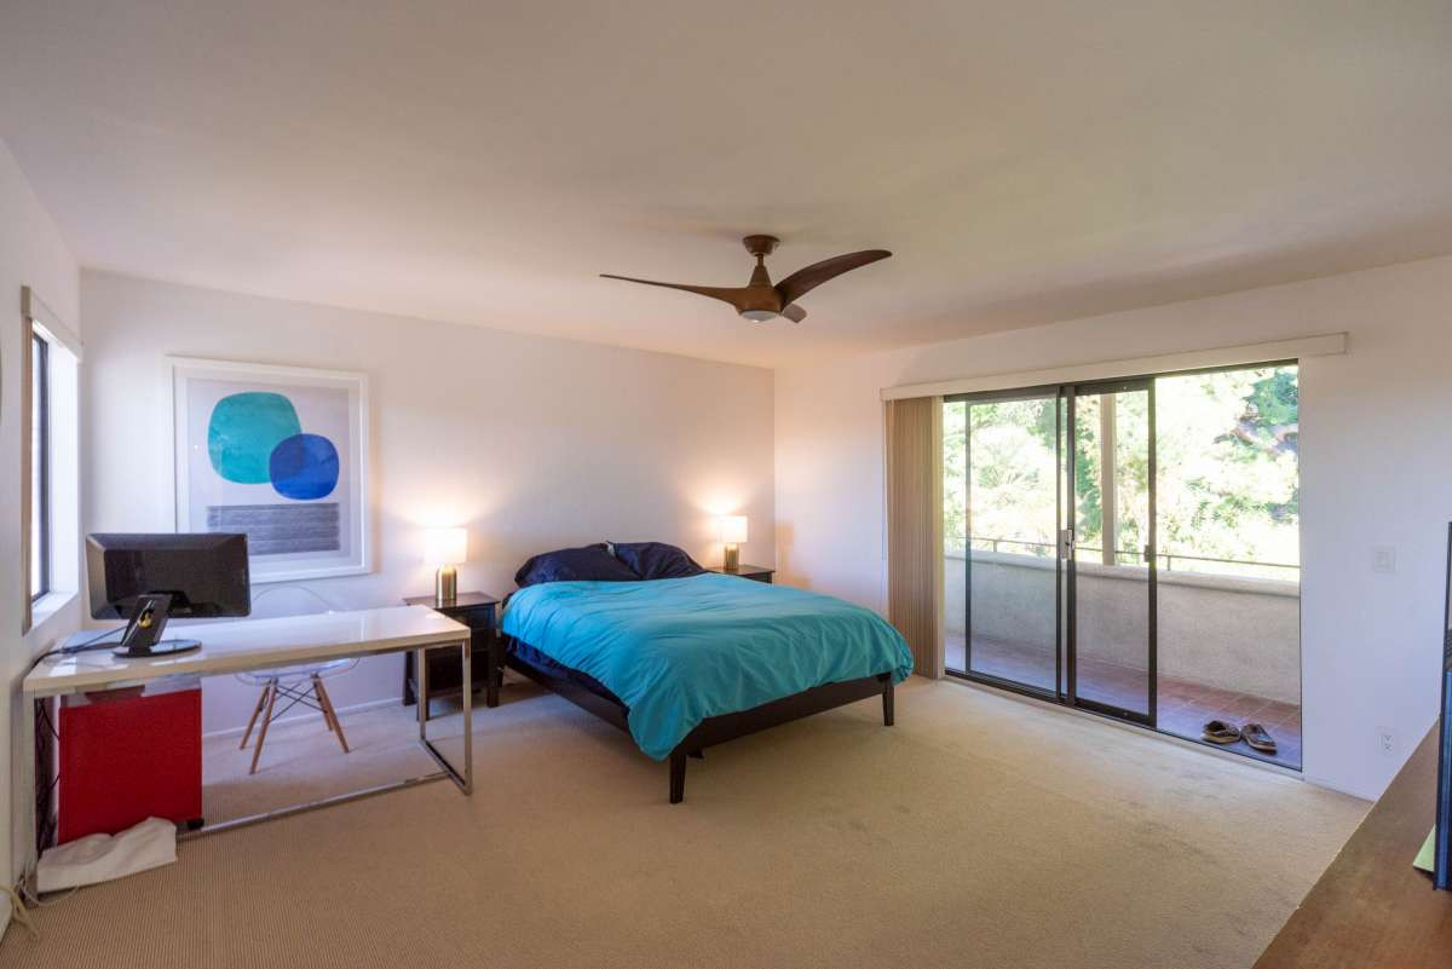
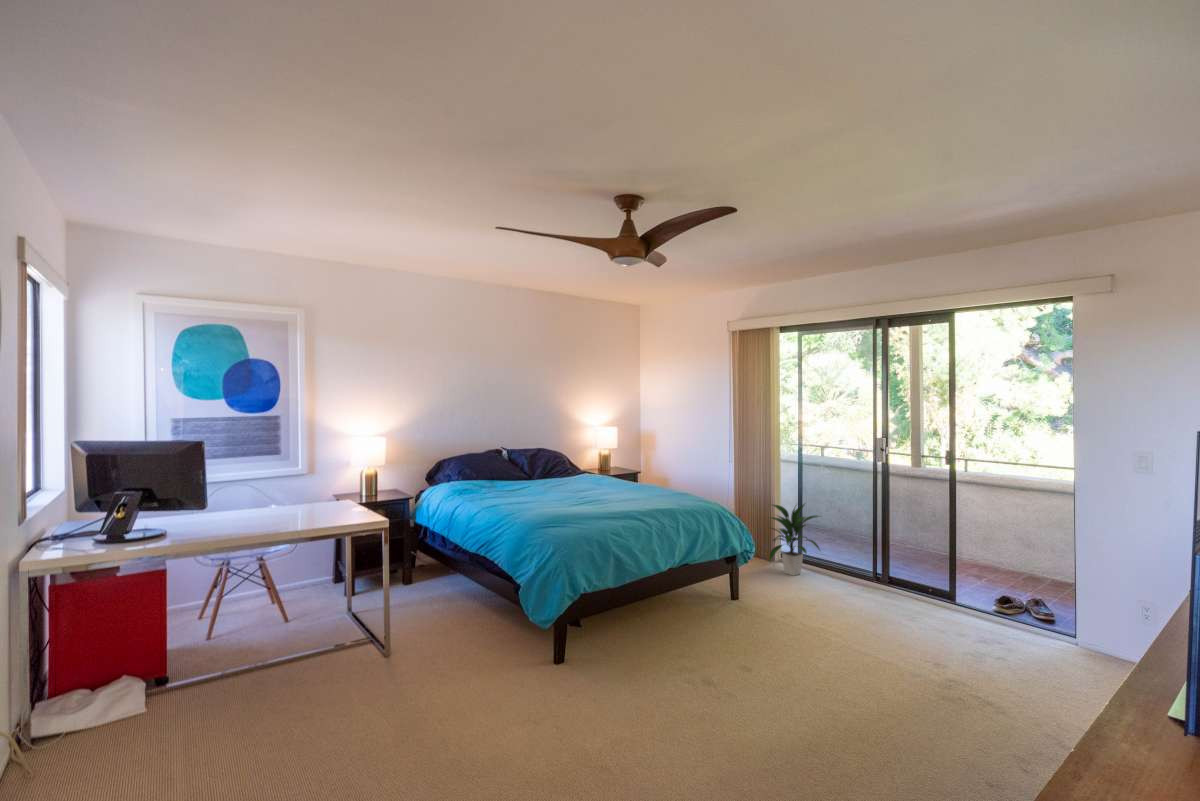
+ indoor plant (789, 536)
